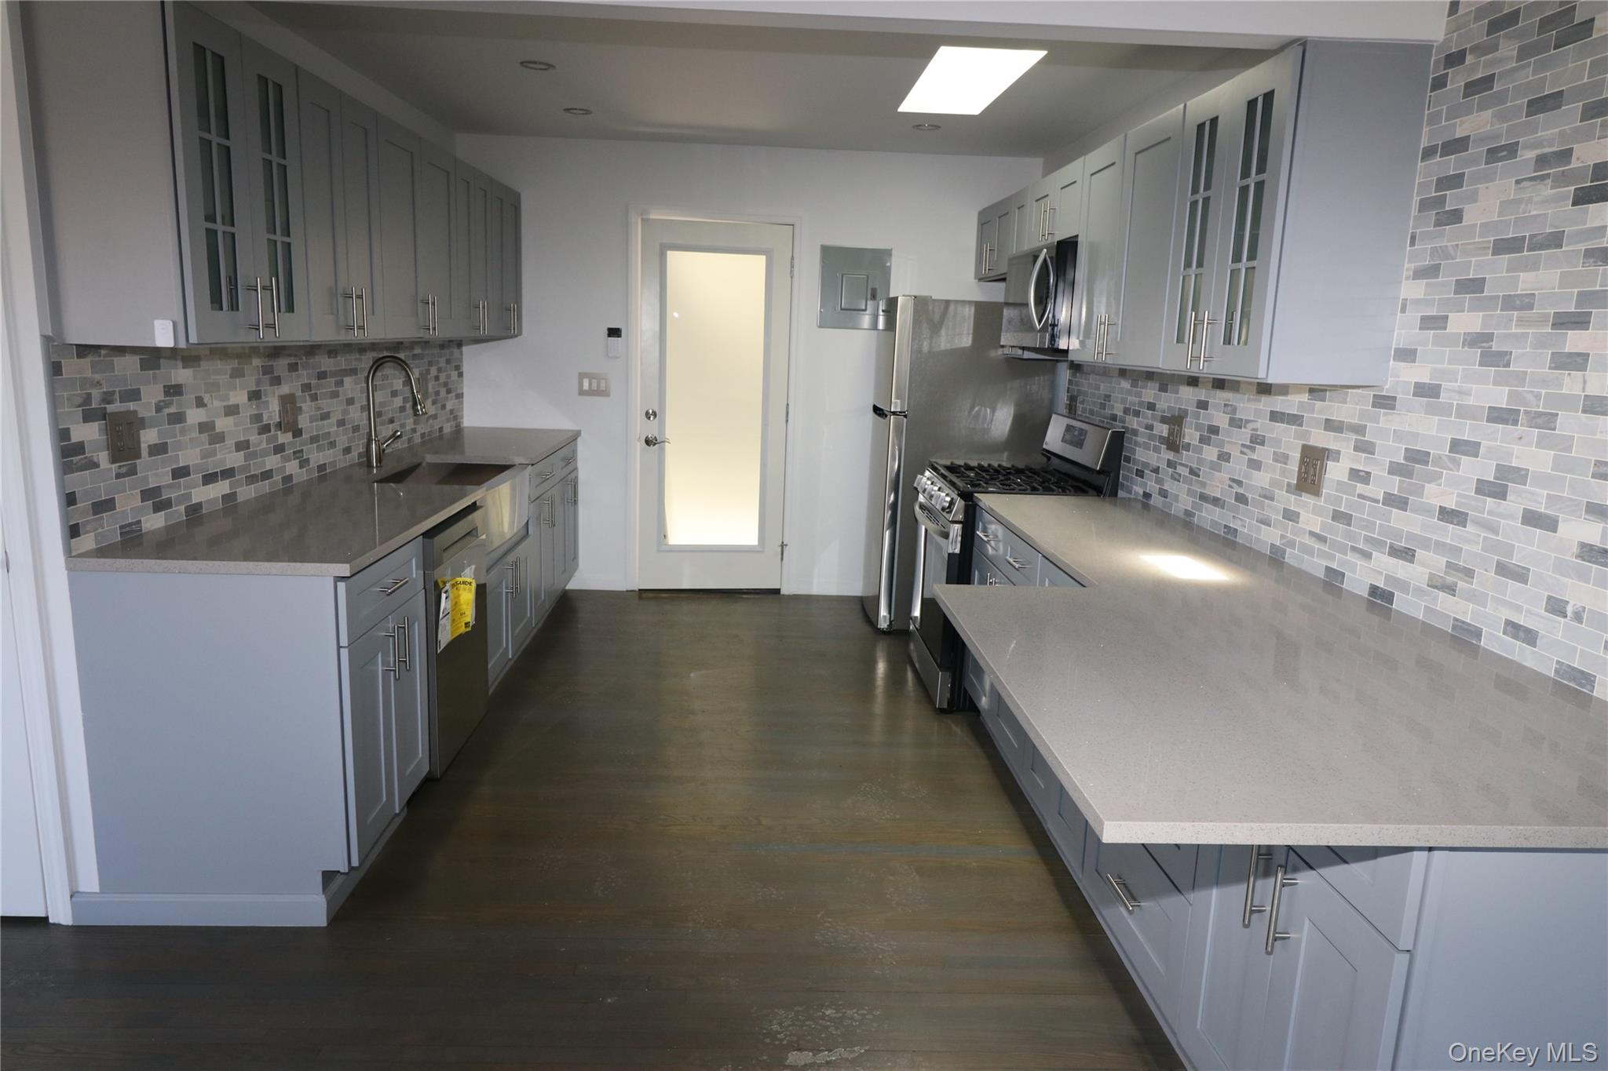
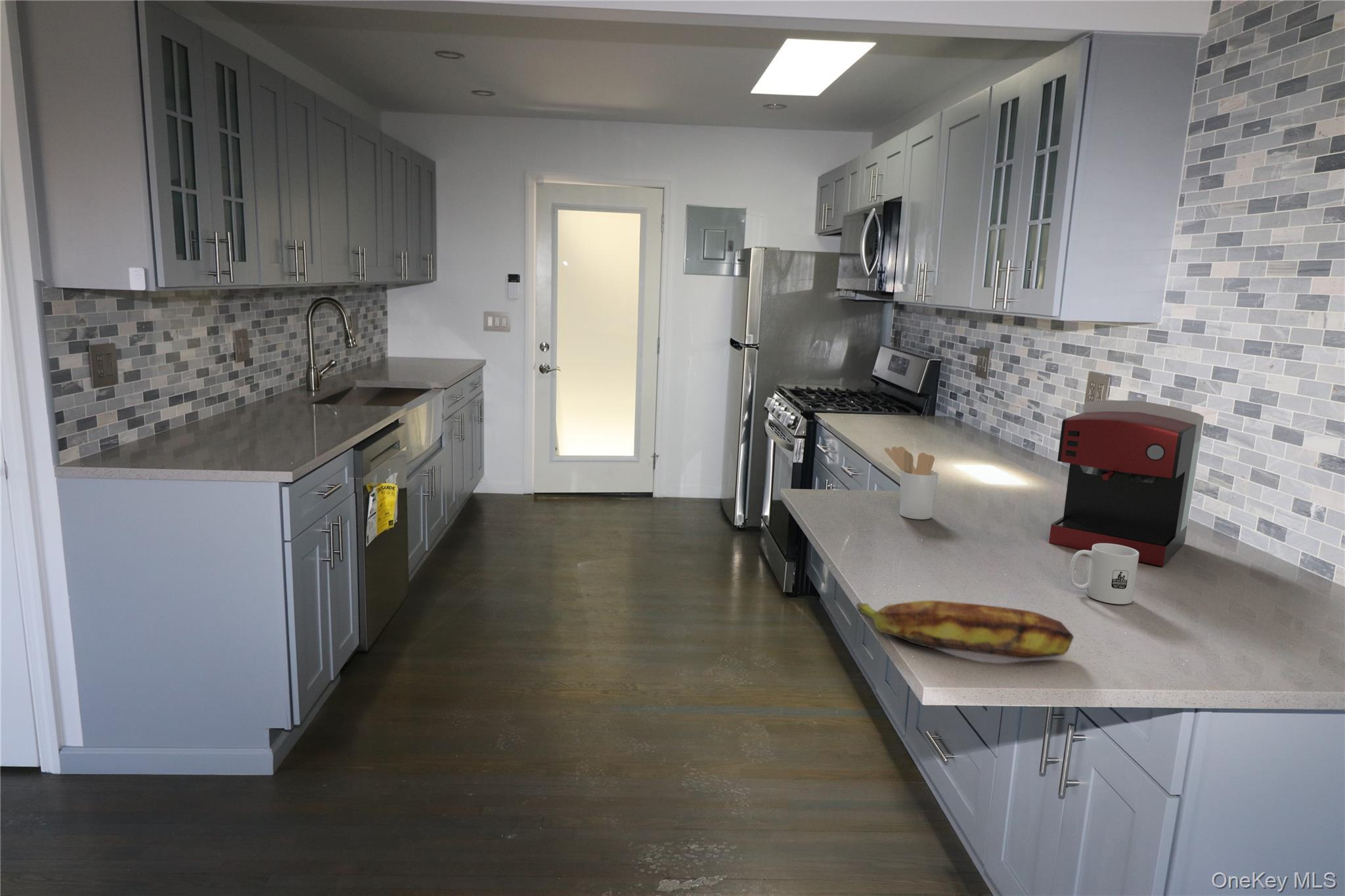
+ utensil holder (910, 480)
+ banana (962, 616)
+ mug (1102, 572)
+ coffee maker (1122, 476)
